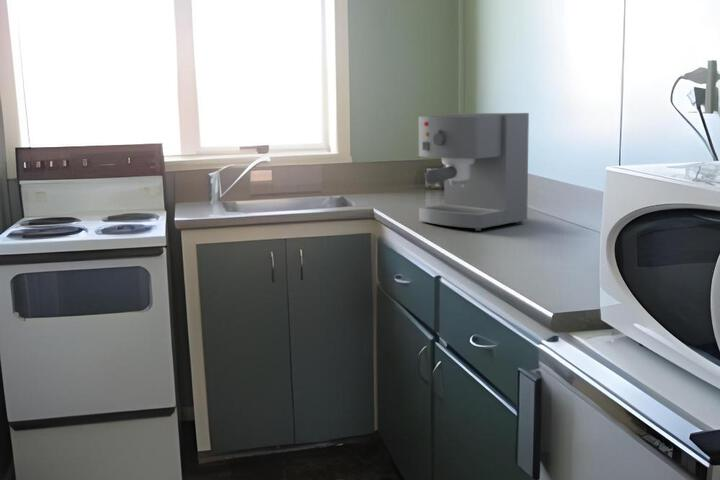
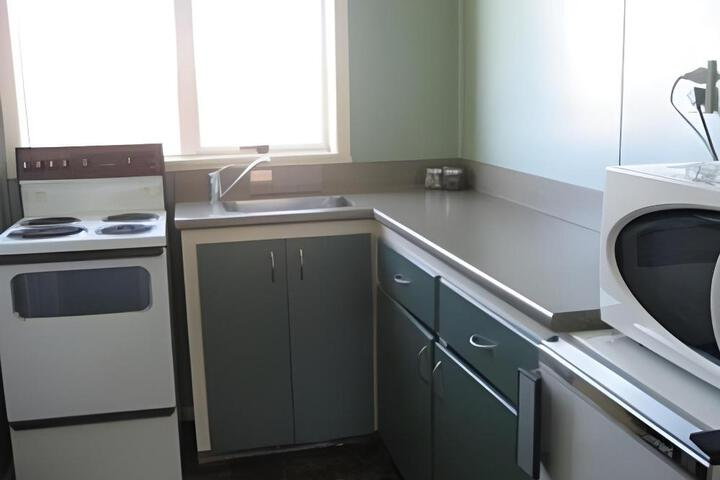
- coffee maker (473, 169)
